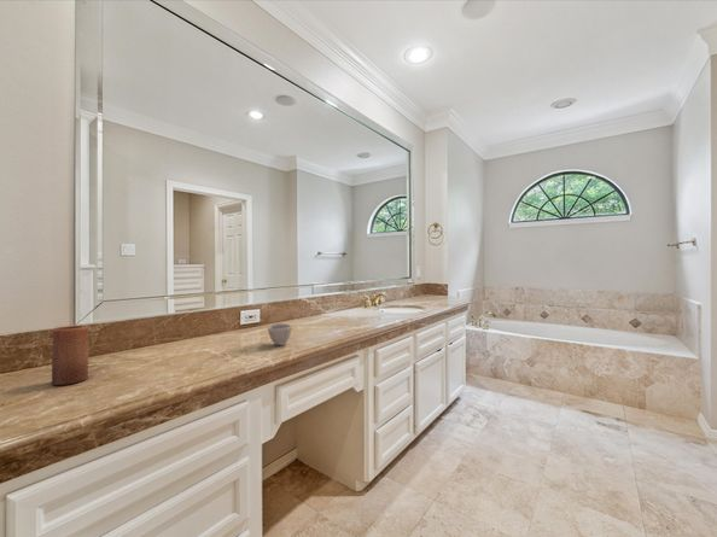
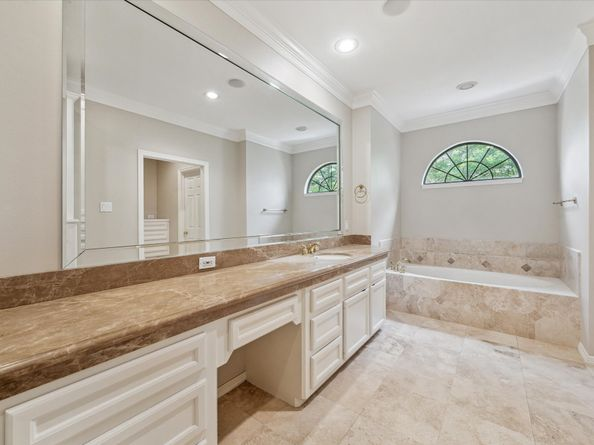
- candle (70, 354)
- cup (278, 334)
